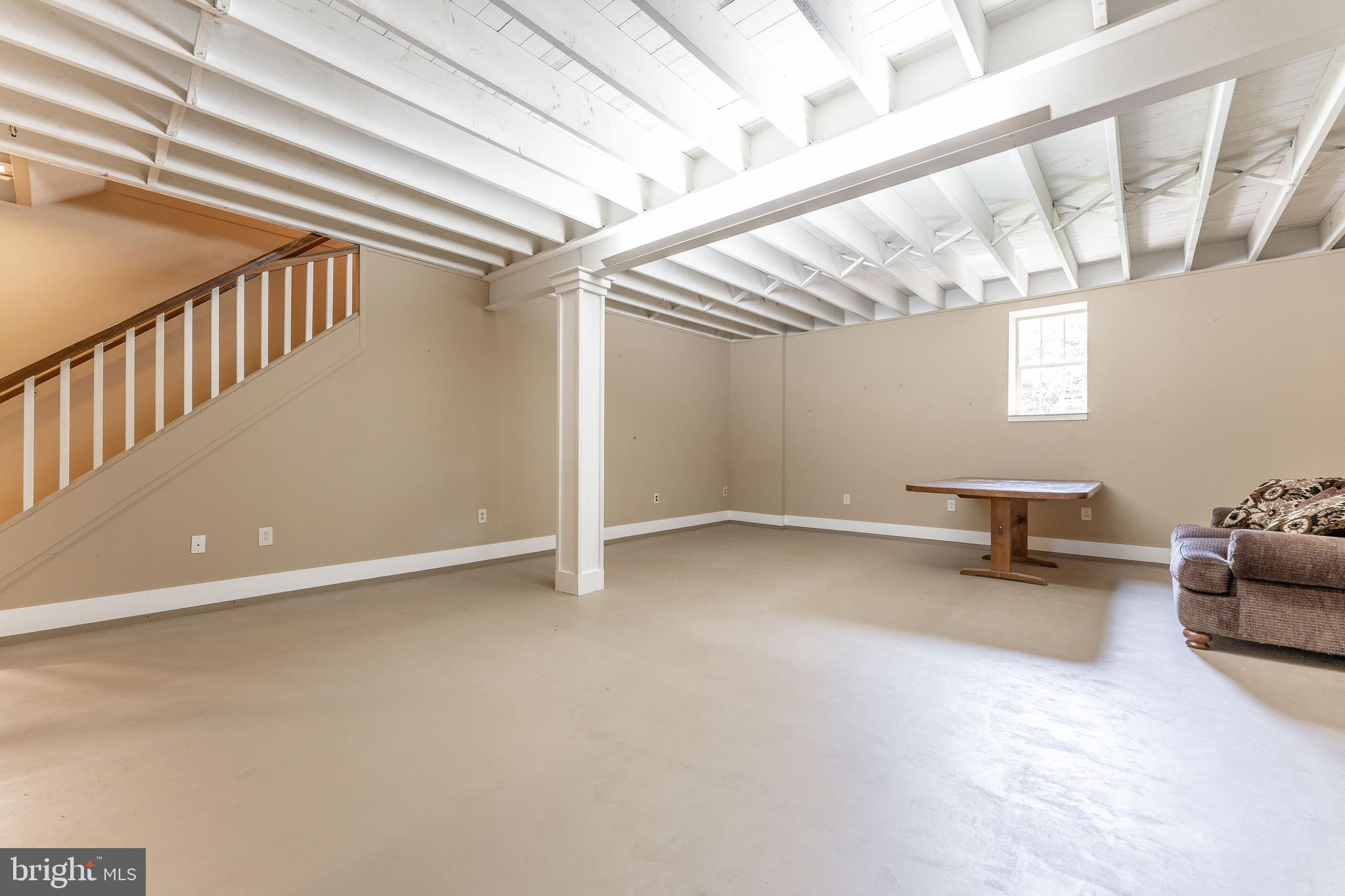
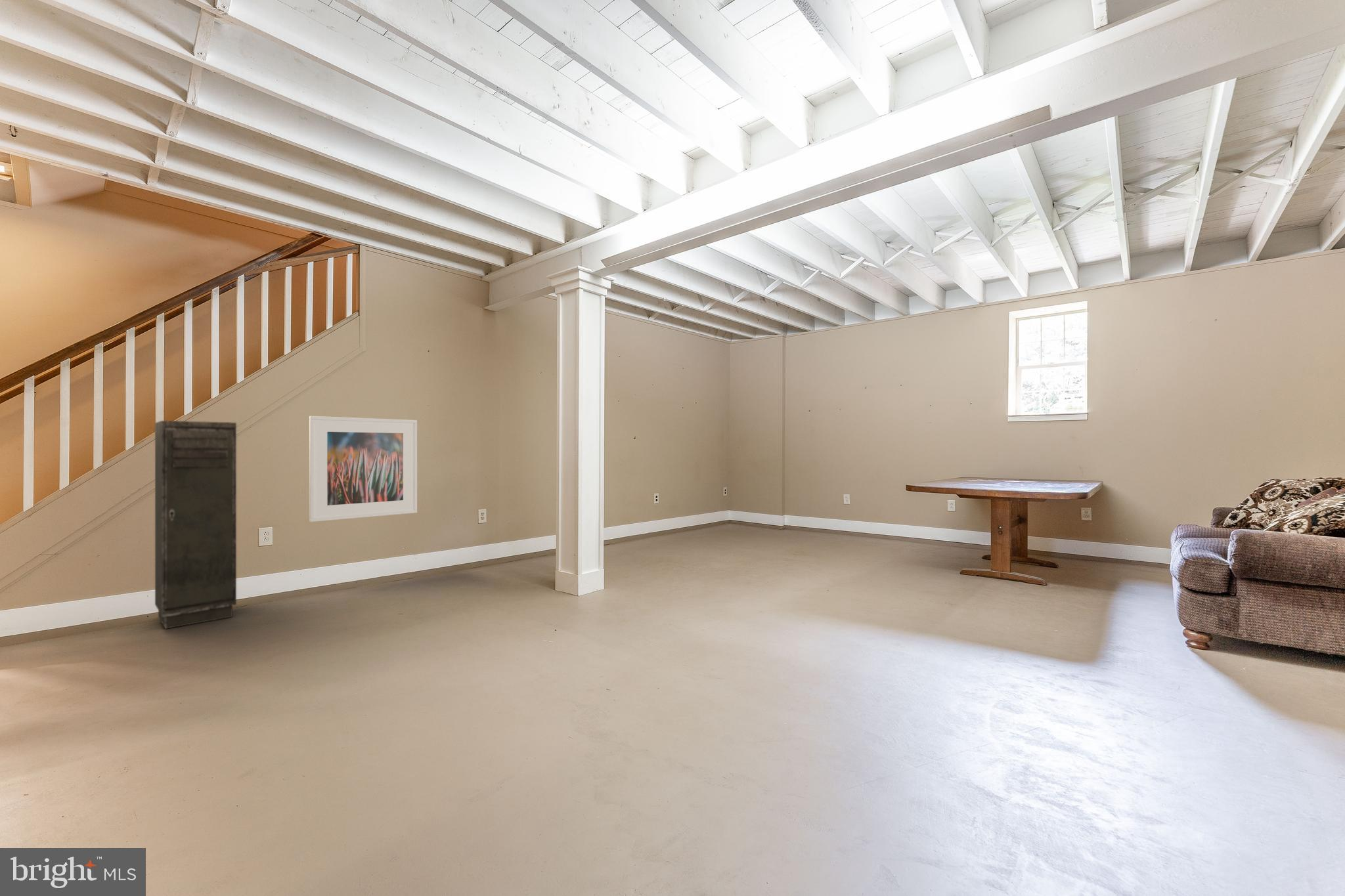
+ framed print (366, 467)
+ storage cabinet (196, 519)
